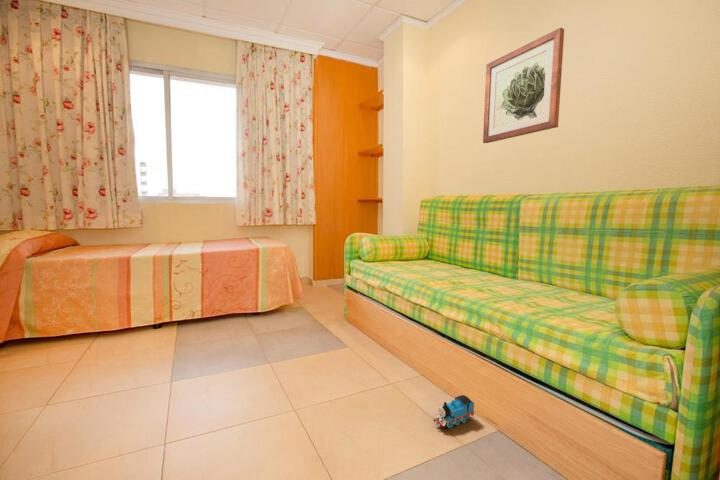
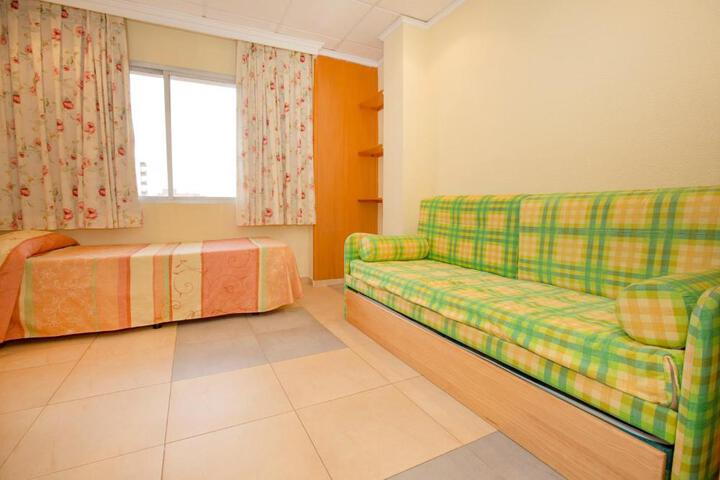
- toy train (454, 410)
- wall art (518, 92)
